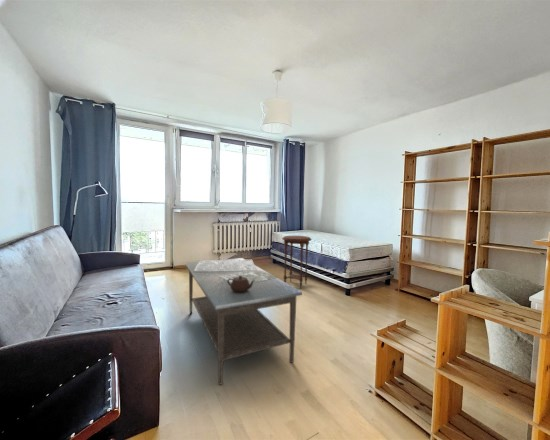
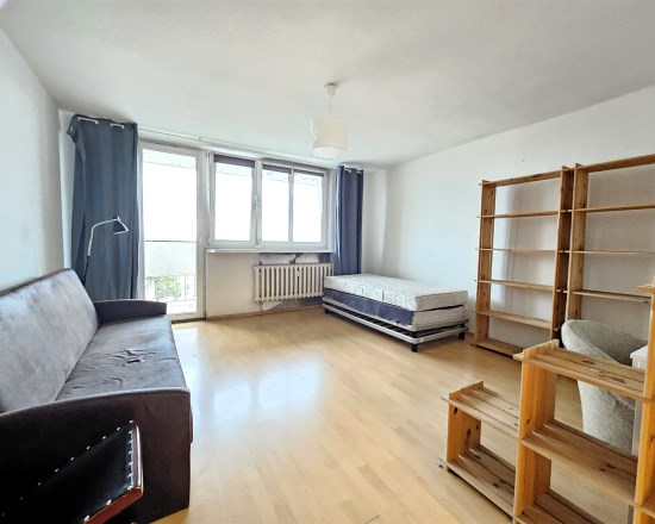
- side table (291, 261)
- coffee table (235, 297)
